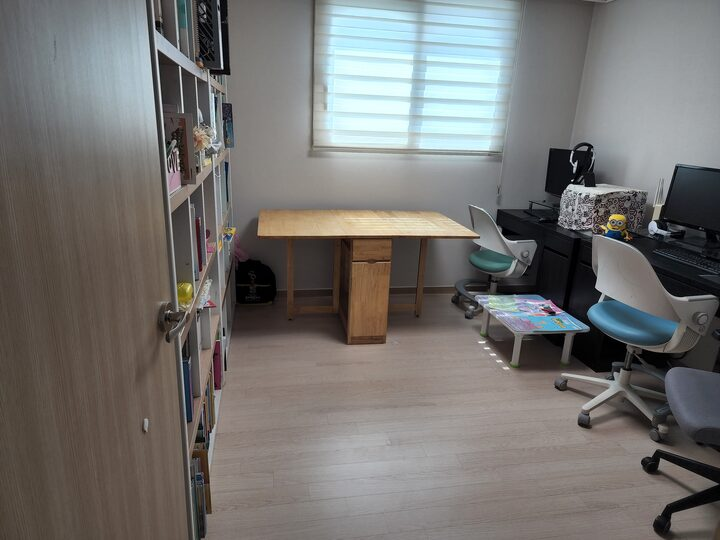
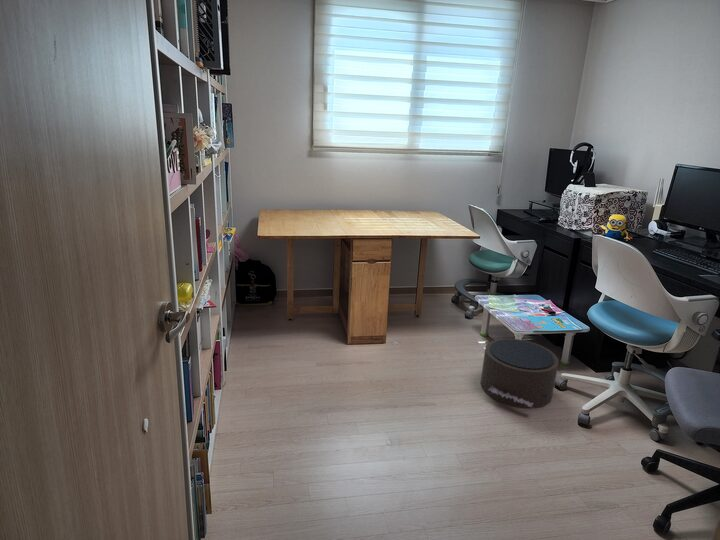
+ pouf (523, 373)
